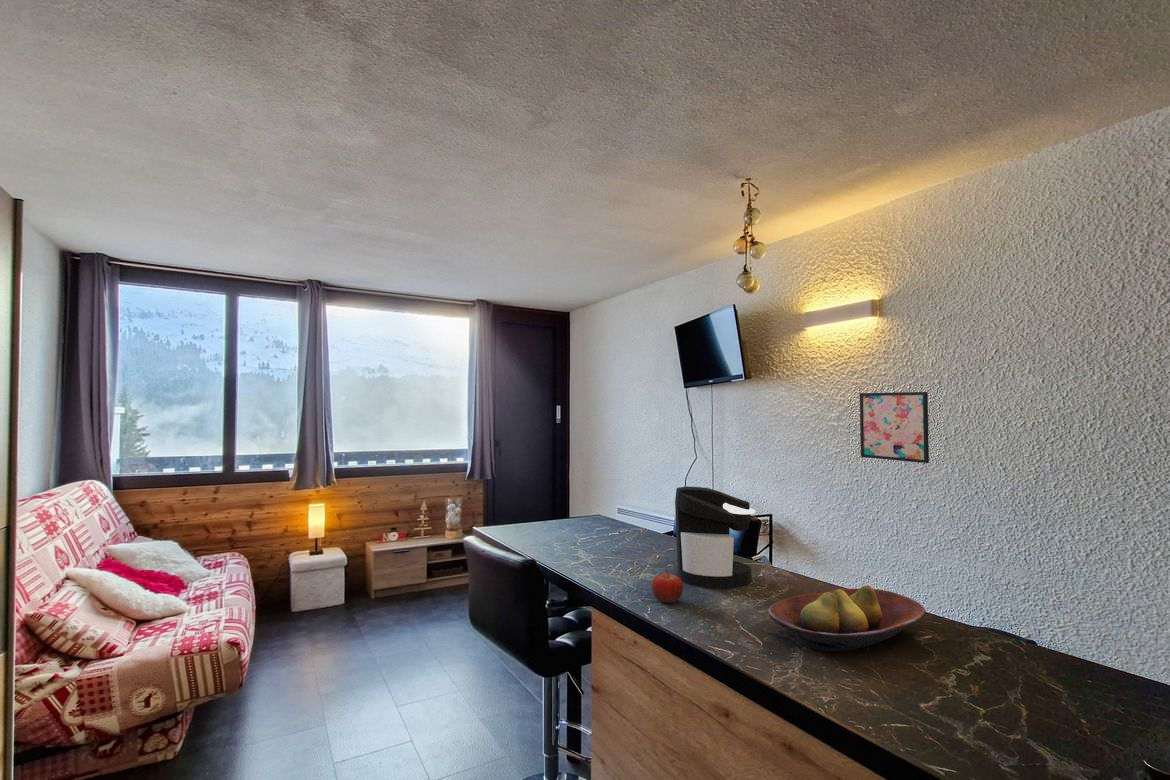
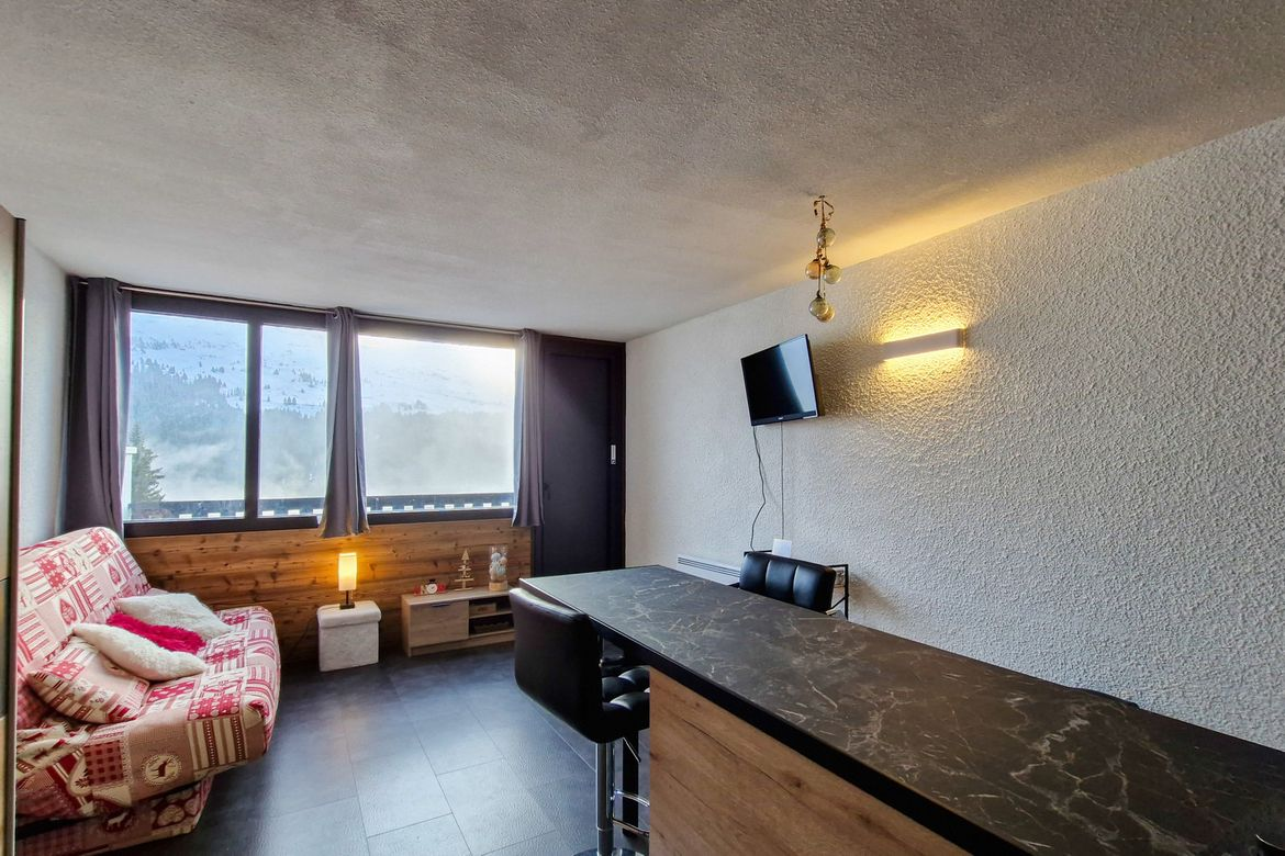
- fruit bowl (847, 611)
- wall art (892, 426)
- fruit (667, 585)
- coffee maker (715, 532)
